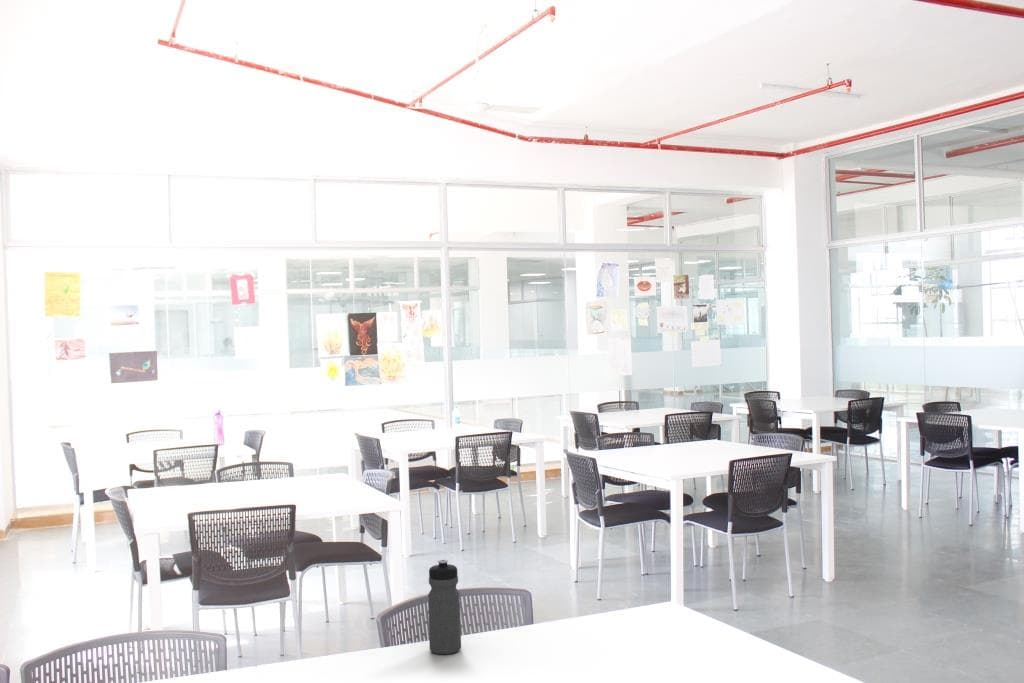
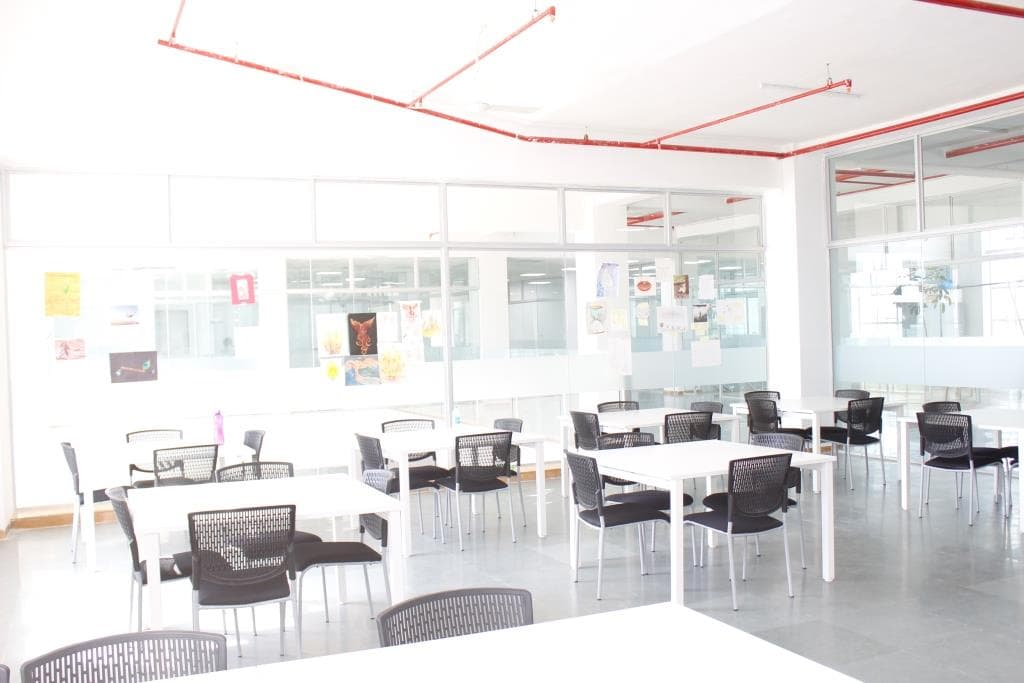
- water bottle (444, 605)
